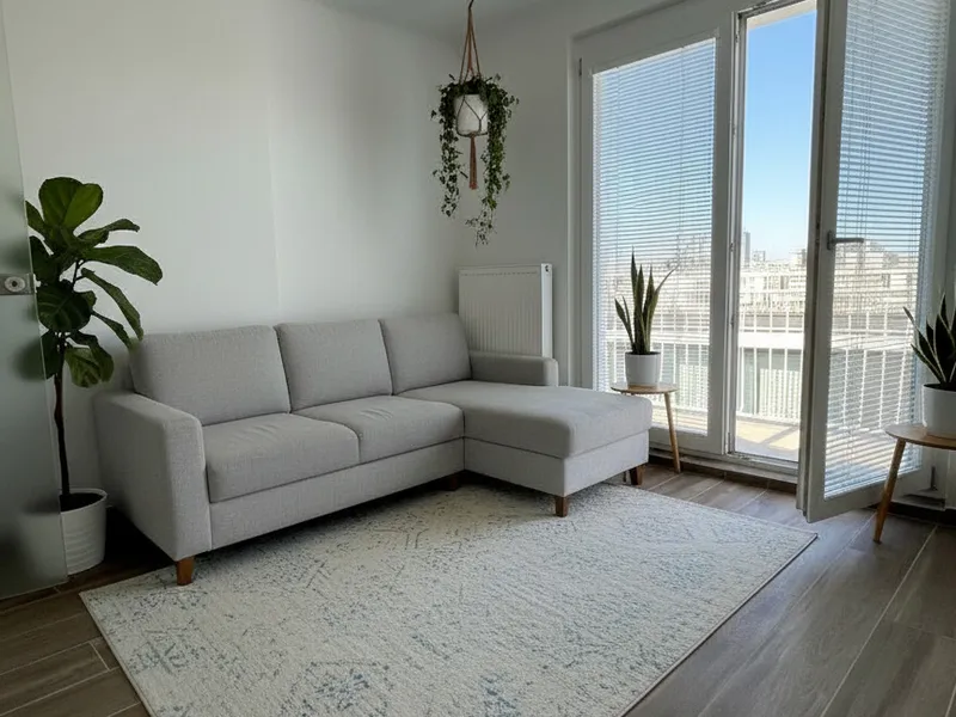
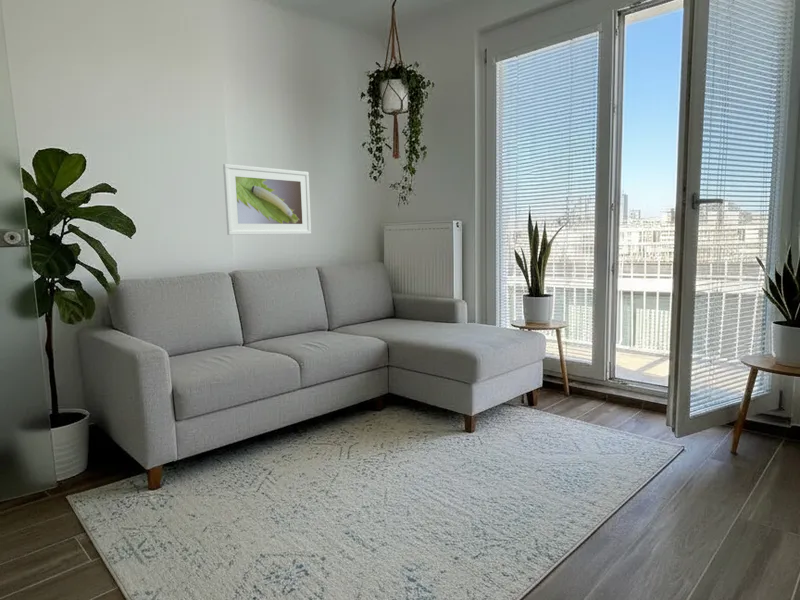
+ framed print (270, 201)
